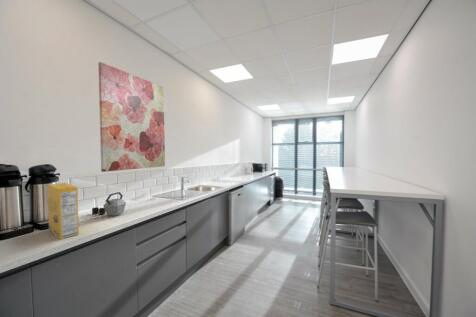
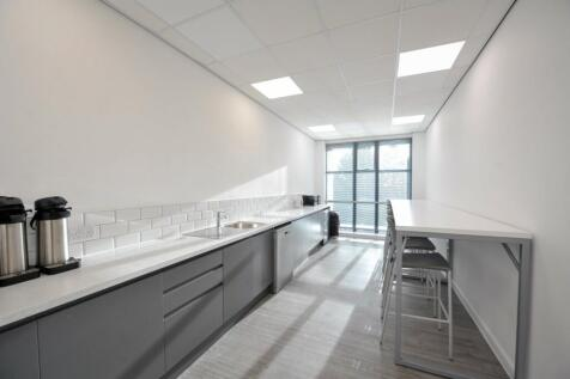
- wall art (137, 123)
- kettle (107, 203)
- cereal box (62, 208)
